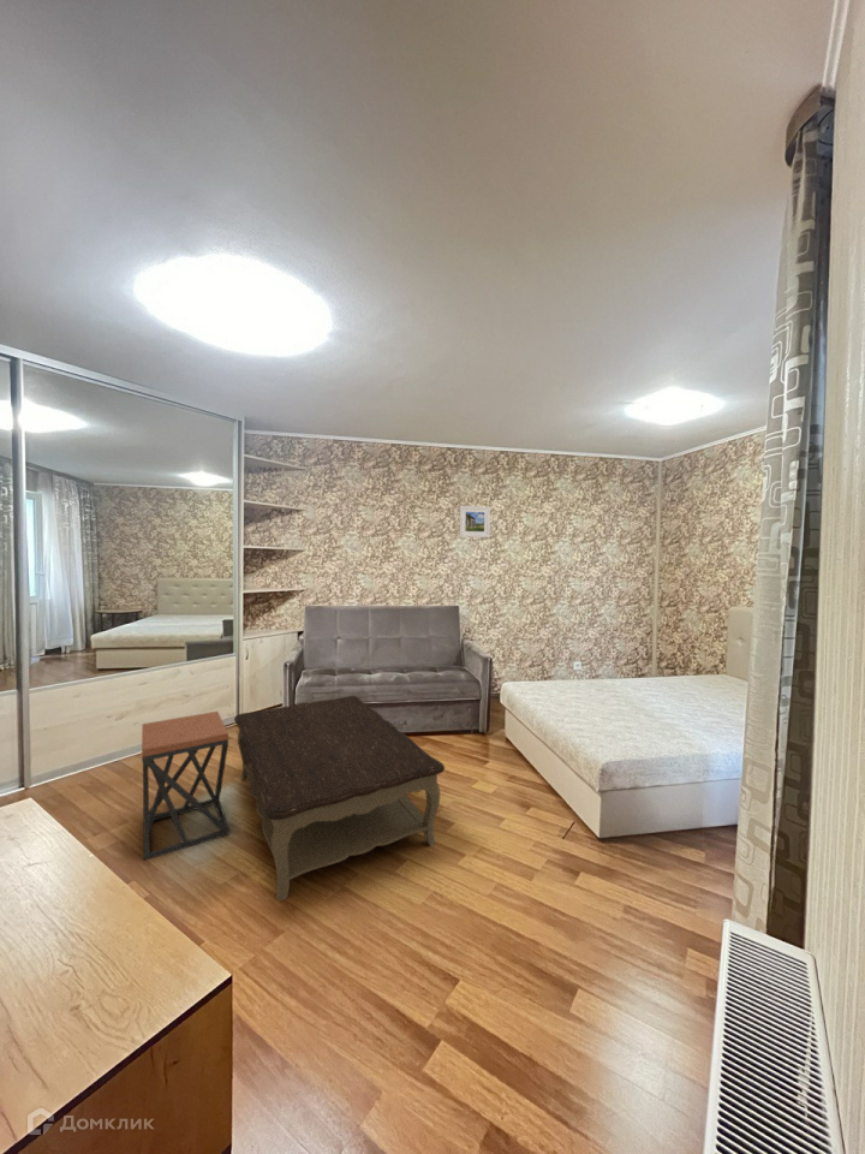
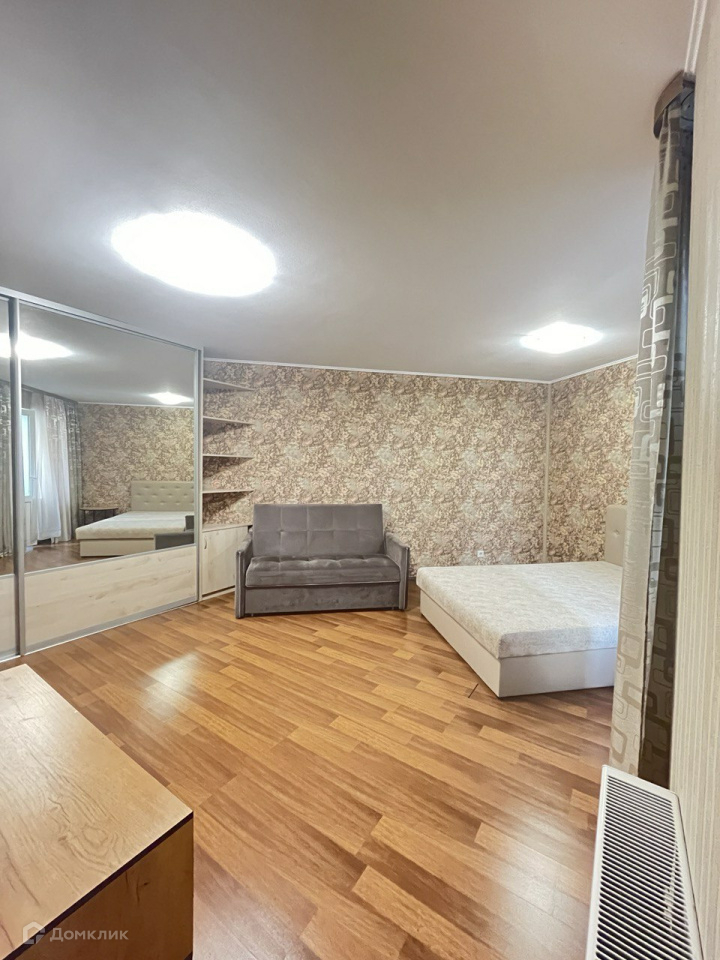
- coffee table (326, 772)
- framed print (475, 522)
- stool (180, 774)
